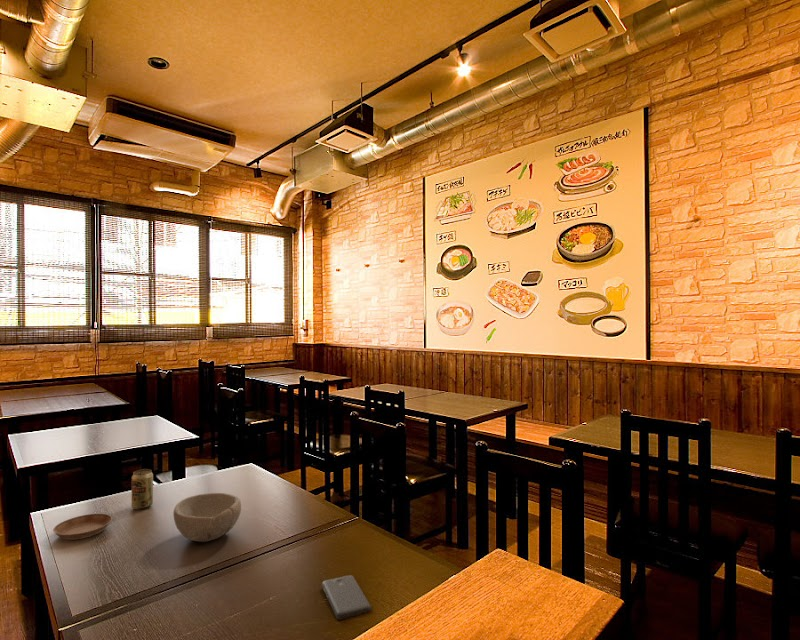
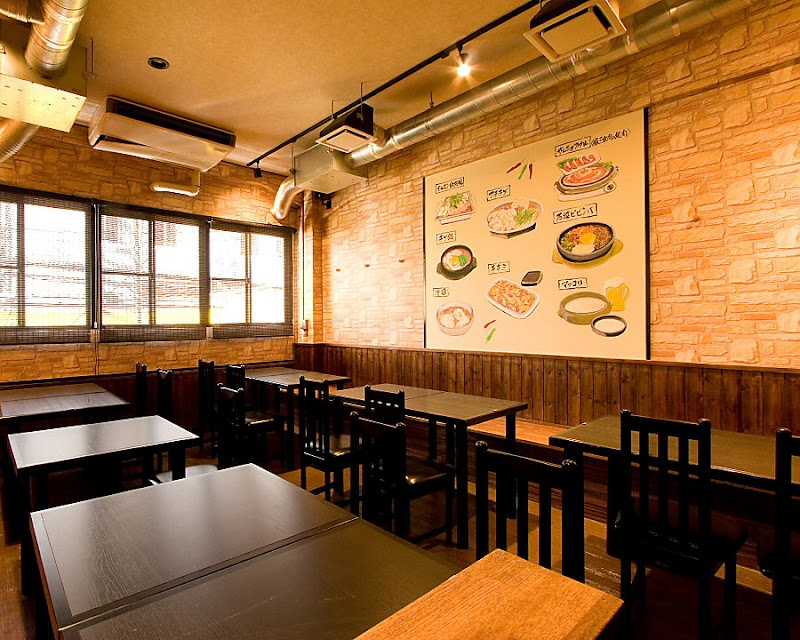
- bowl (208, 519)
- saucer (83, 527)
- smartphone (345, 595)
- beverage can (142, 489)
